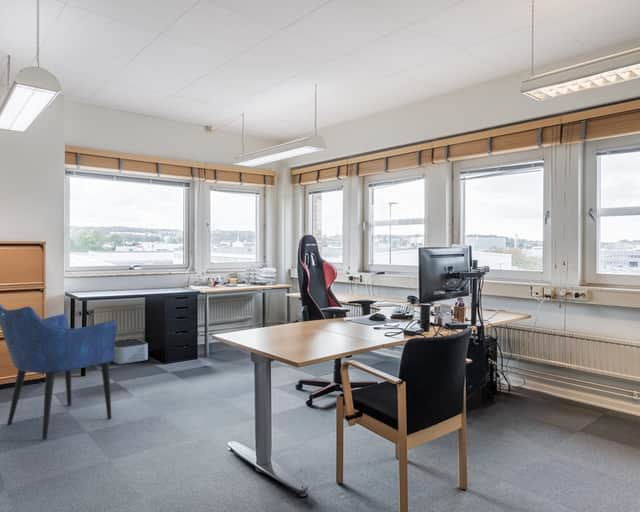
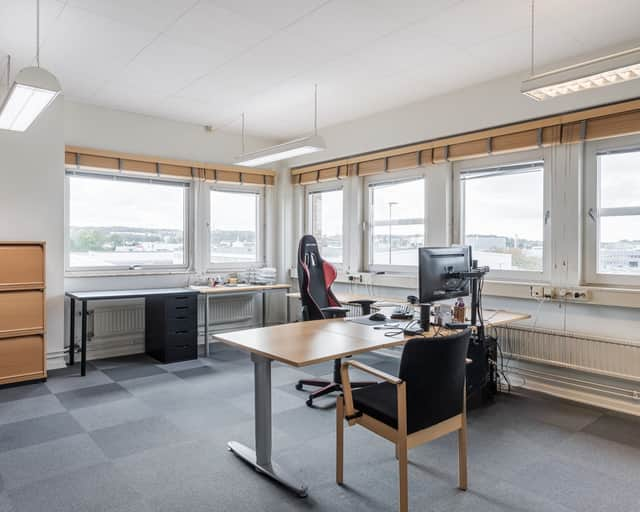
- storage bin (126, 350)
- armchair (51, 362)
